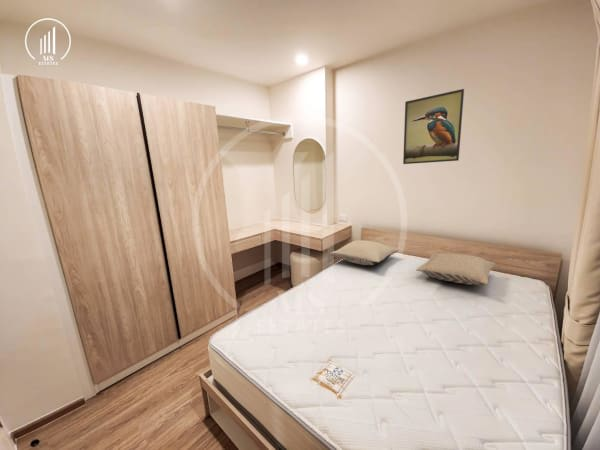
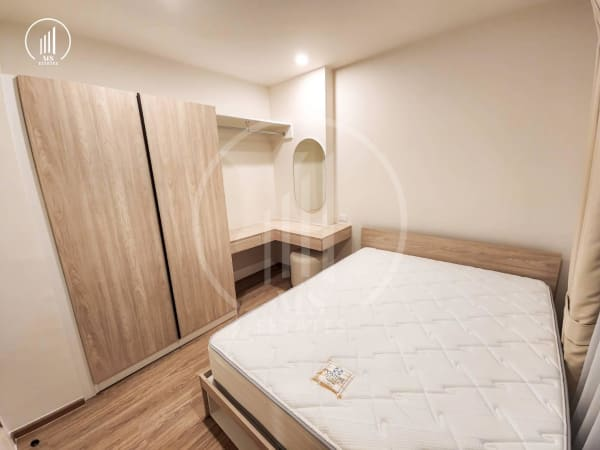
- pillow (455, 267)
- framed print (430, 130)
- pillow (364, 251)
